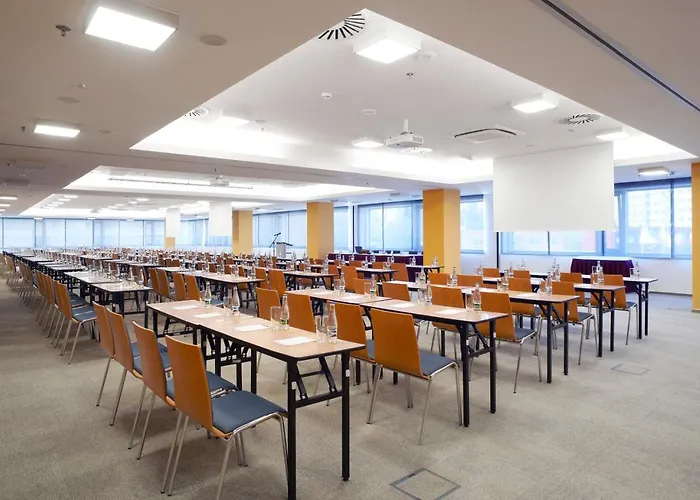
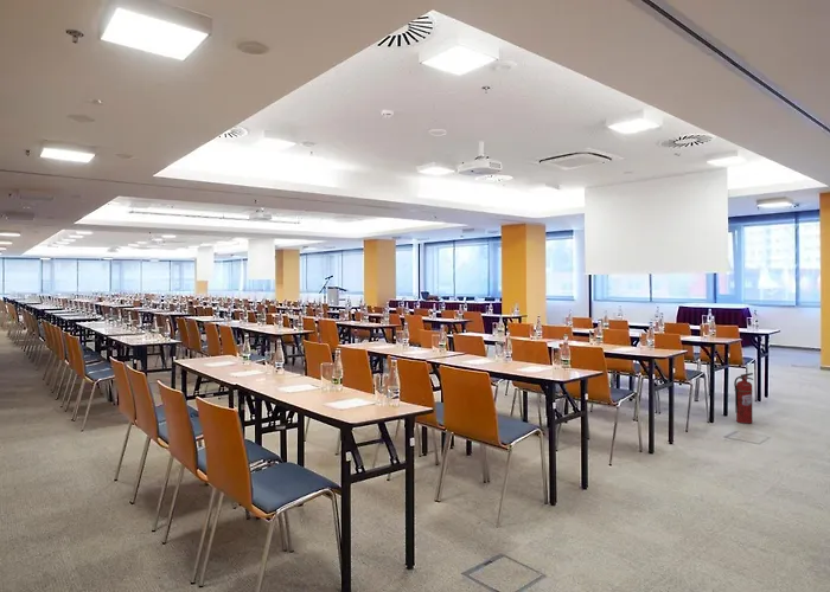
+ fire extinguisher (743, 397)
